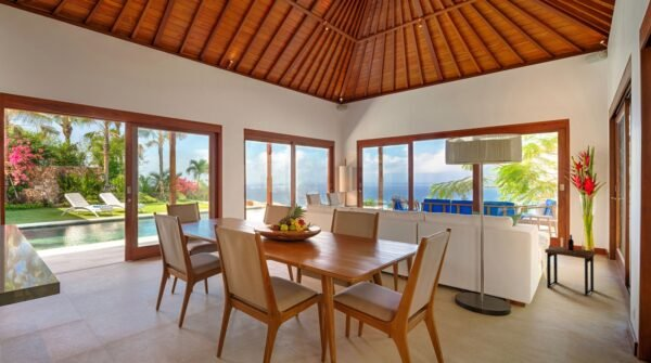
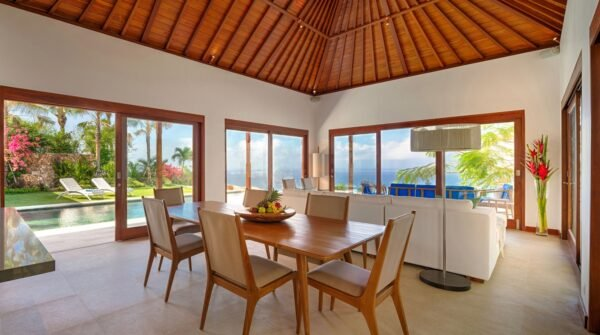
- side table (570, 256)
